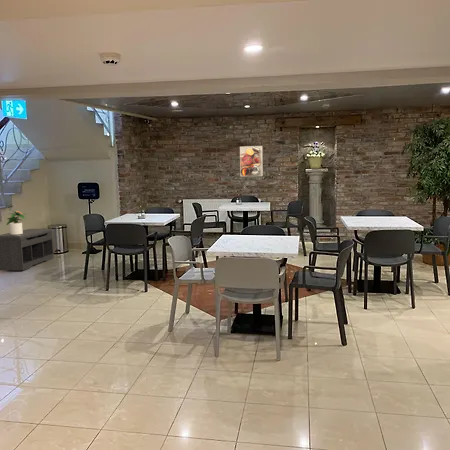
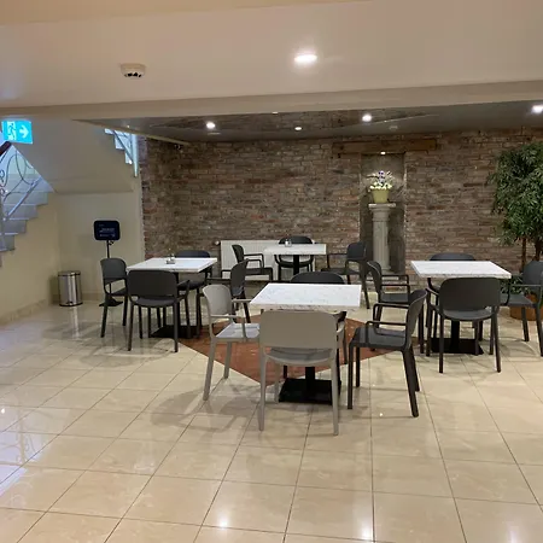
- bench (25, 248)
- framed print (251, 161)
- potted plant (17, 222)
